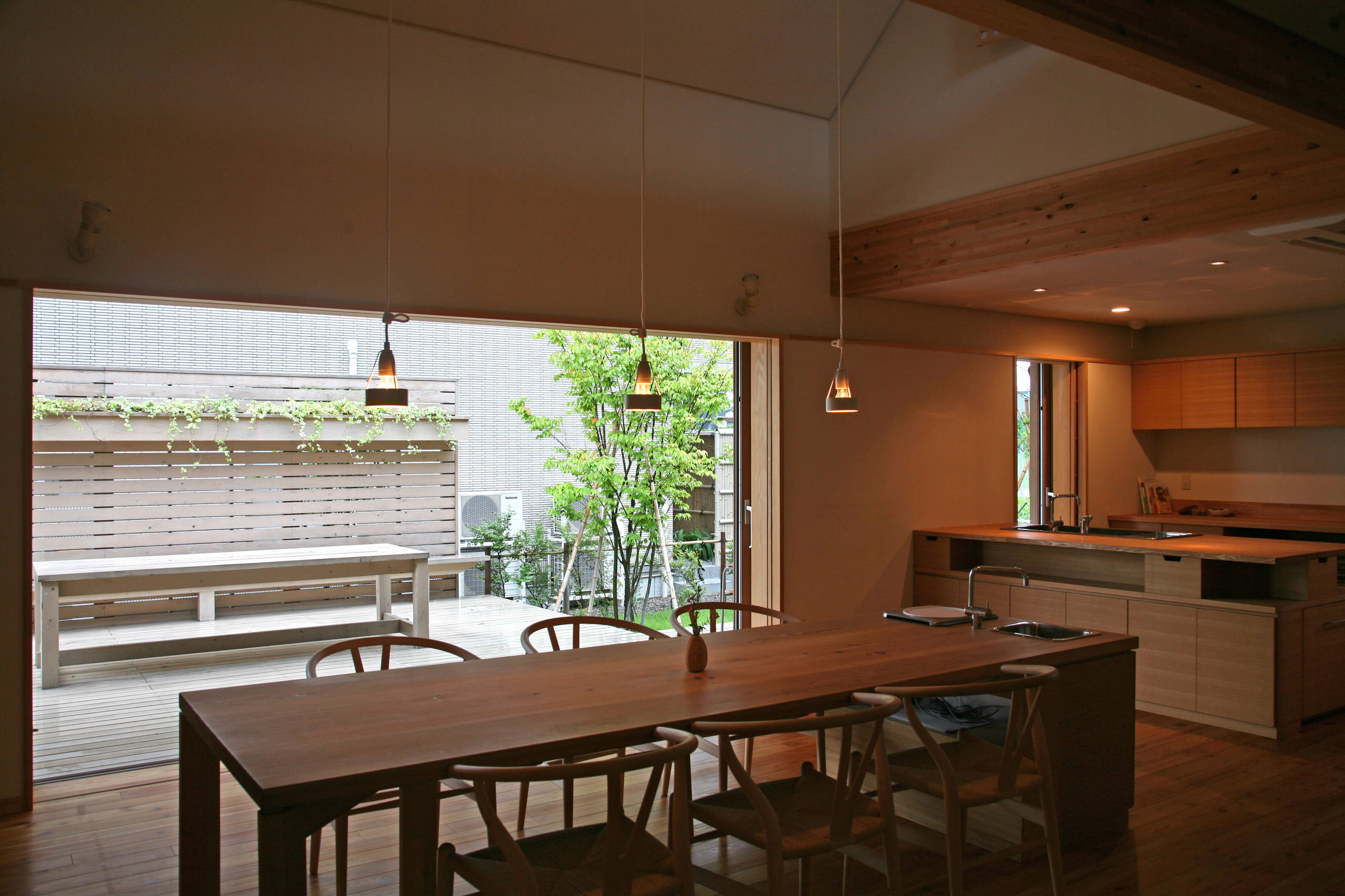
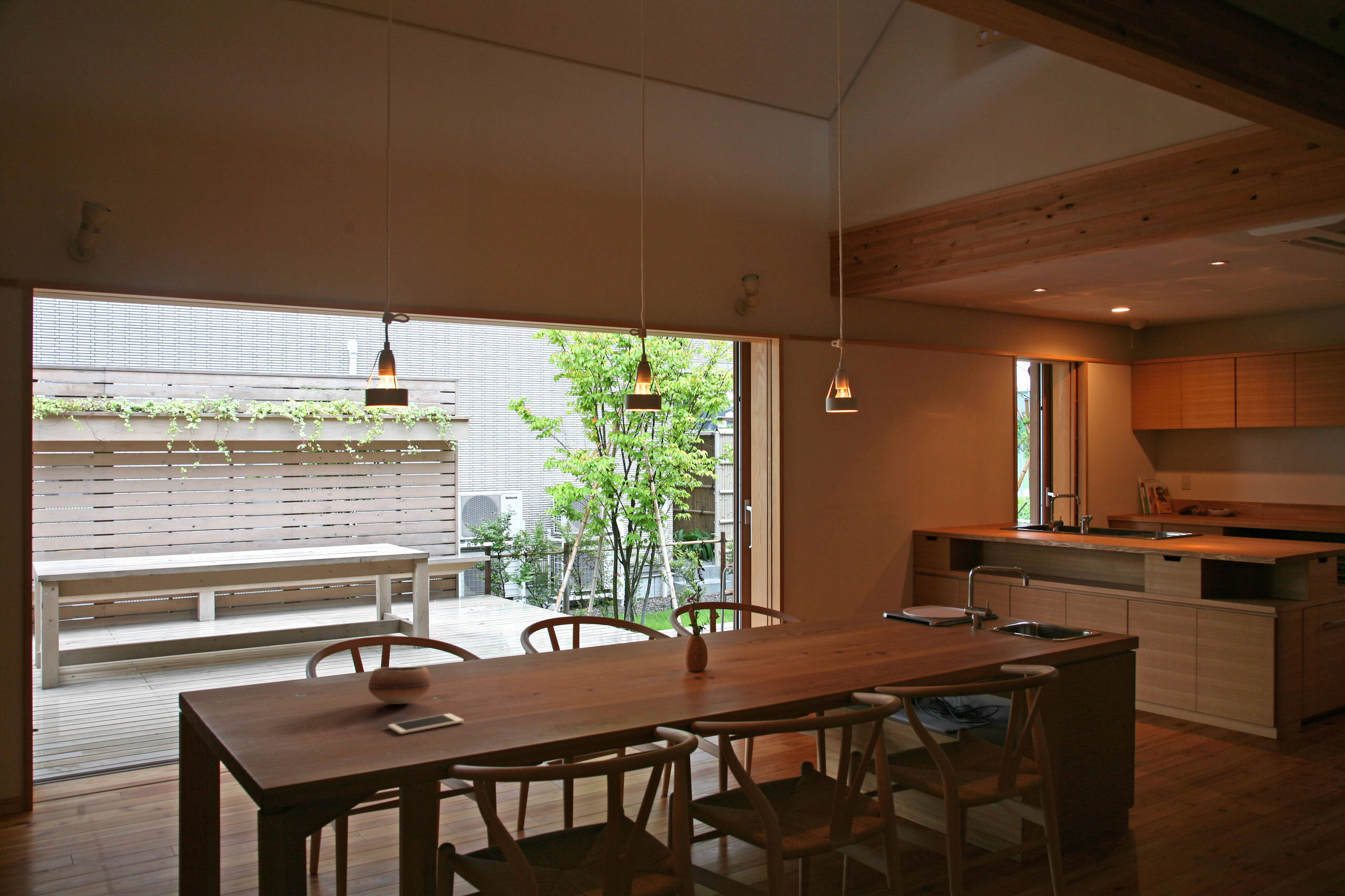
+ bowl (400, 684)
+ cell phone (426, 723)
